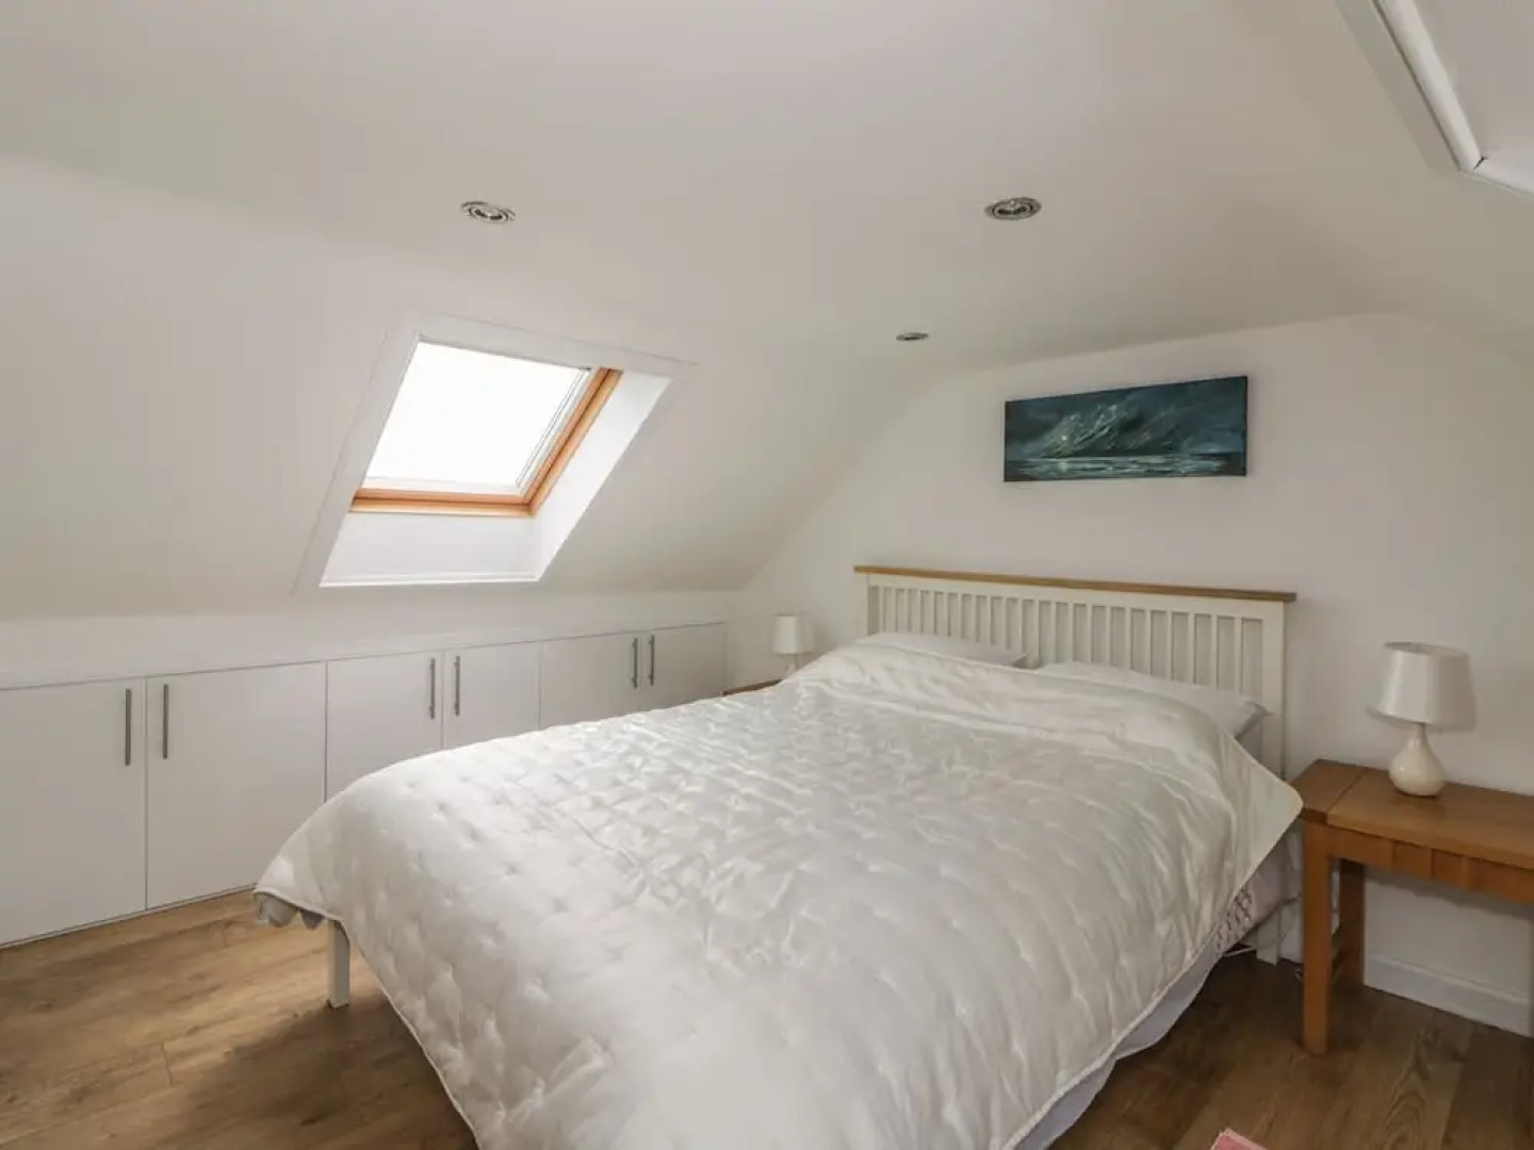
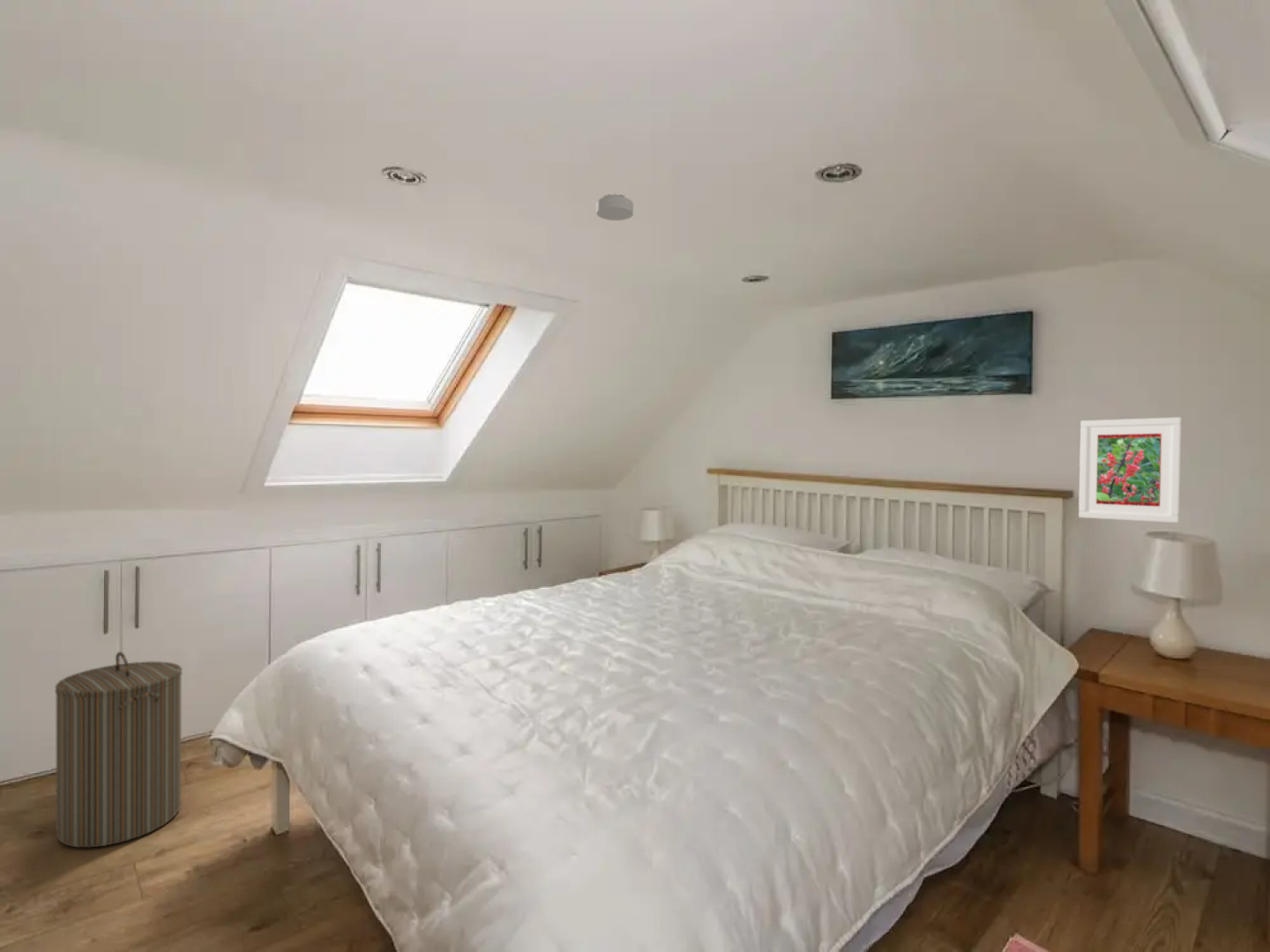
+ laundry hamper (121, 736)
+ smoke detector (615, 205)
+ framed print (1128, 469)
